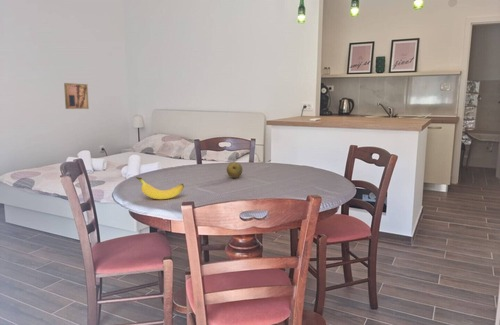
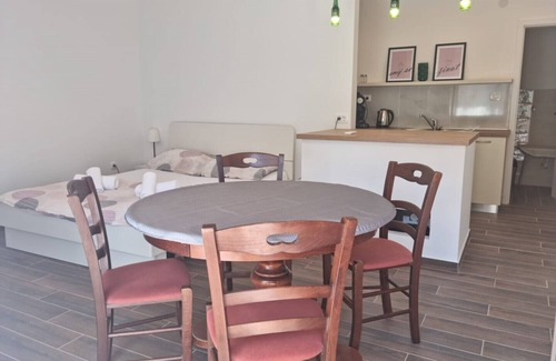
- banana (160, 190)
- fruit (234, 170)
- wall art (76, 96)
